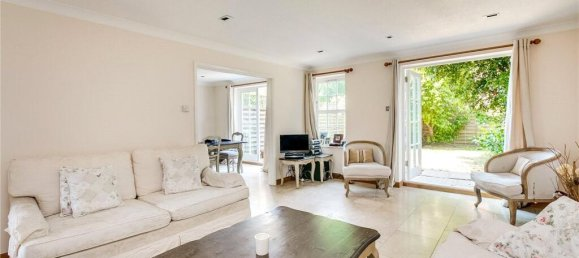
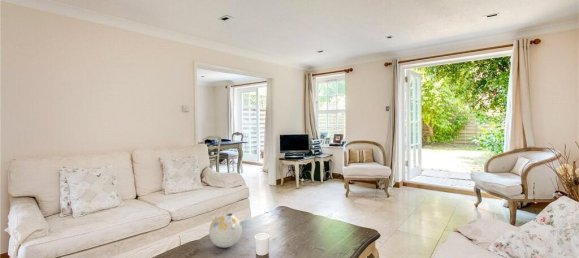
+ teapot (226, 230)
